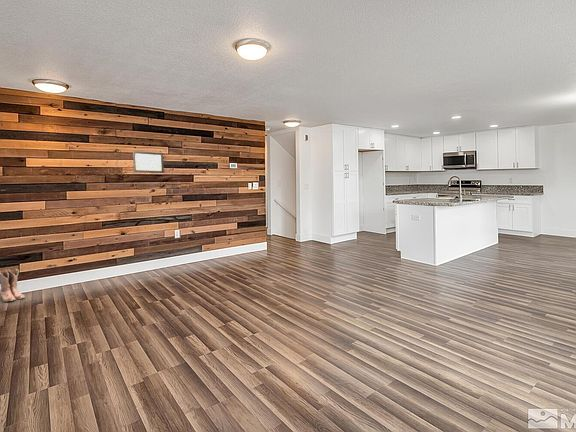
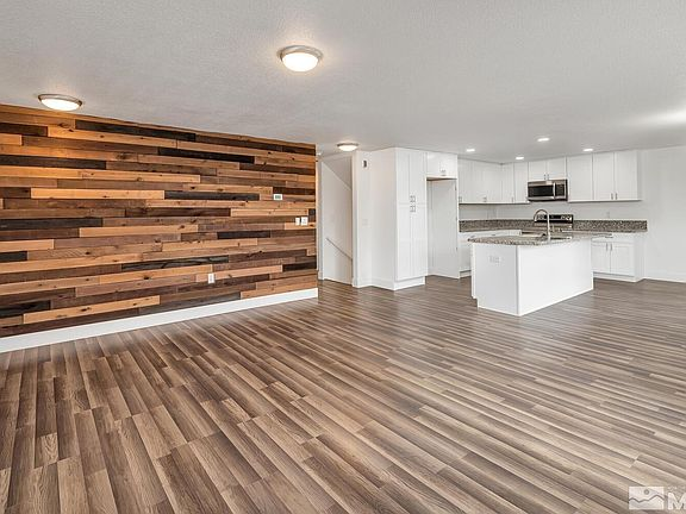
- boots (11, 284)
- wall art (148, 162)
